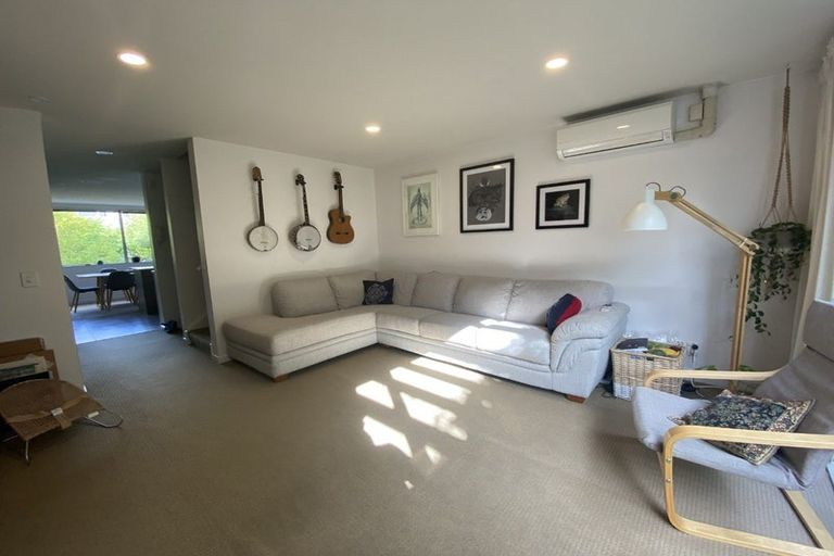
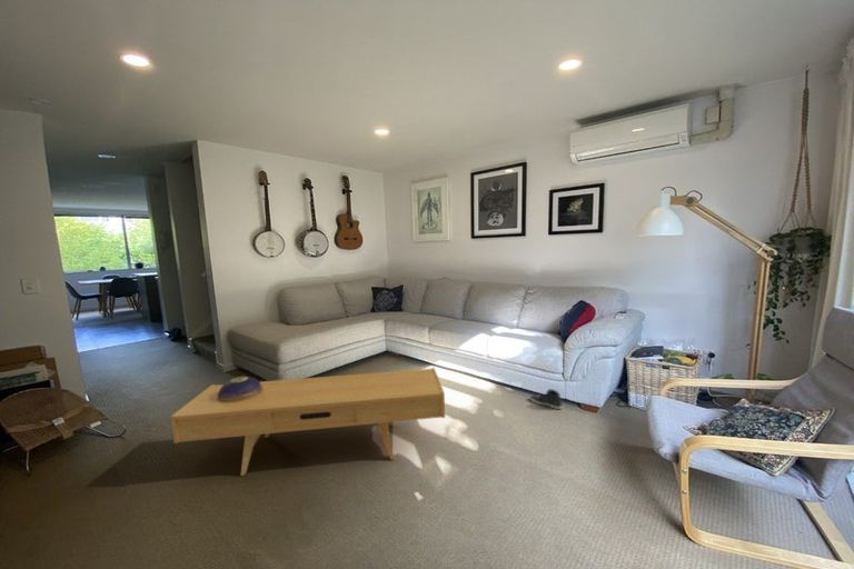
+ sneaker (545, 396)
+ tv console (322, 418)
+ decorative bowl (239, 385)
